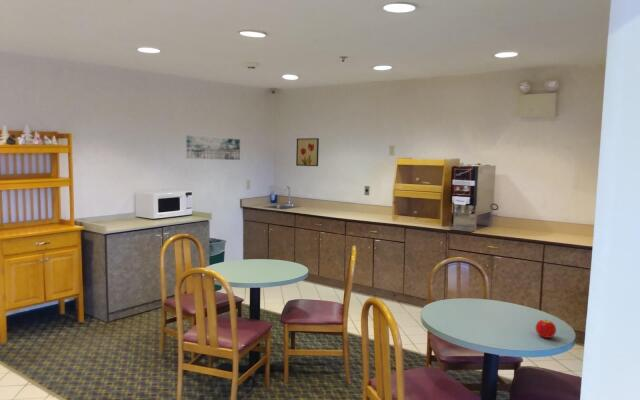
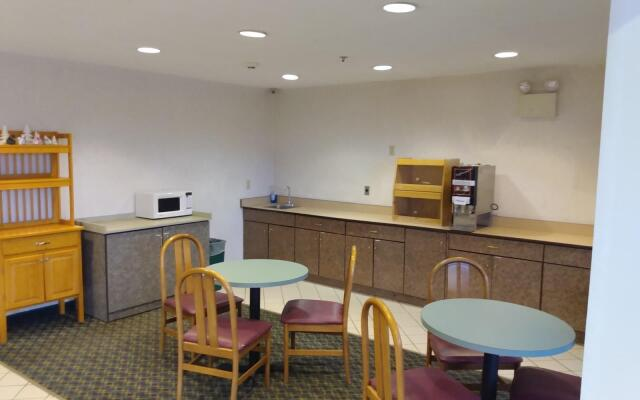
- wall art (307, 152)
- fruit (546, 327)
- wall art (214, 148)
